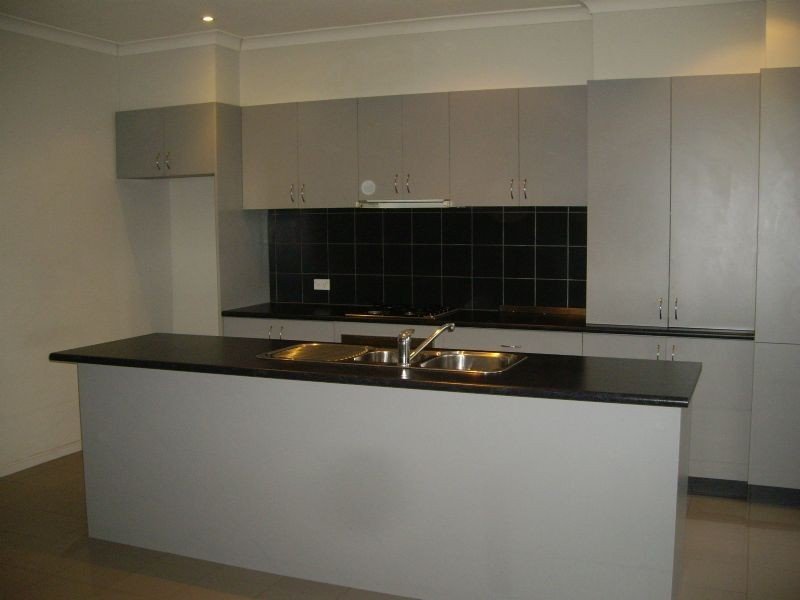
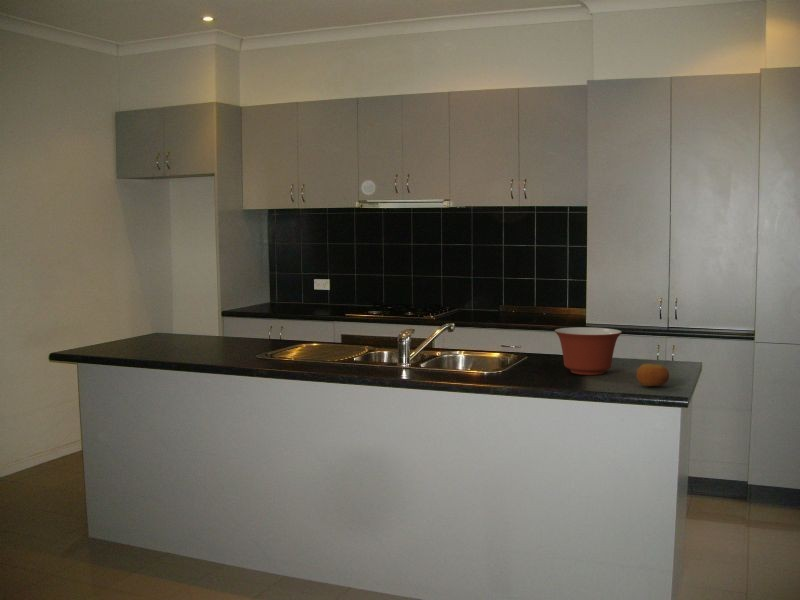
+ fruit (652, 375)
+ mixing bowl (587, 351)
